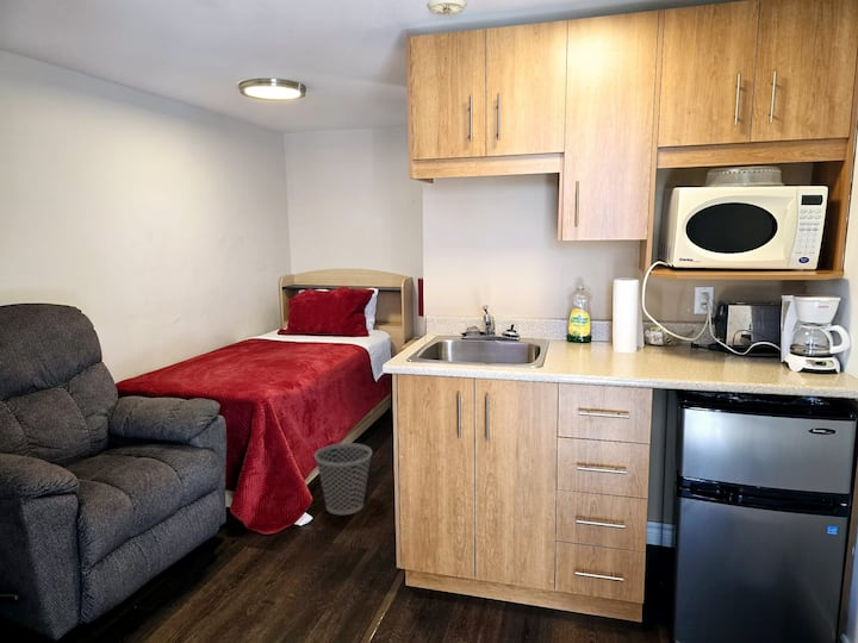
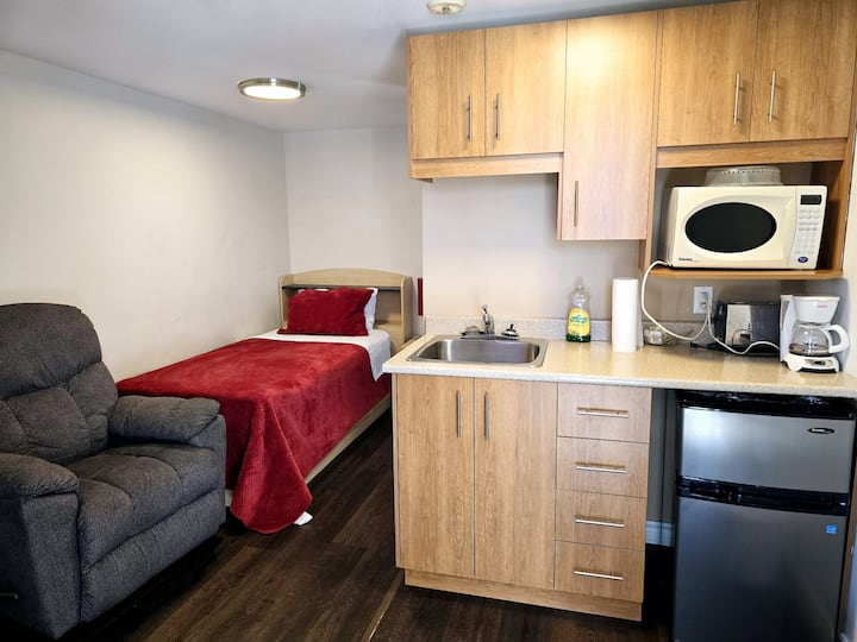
- wastebasket (343, 479)
